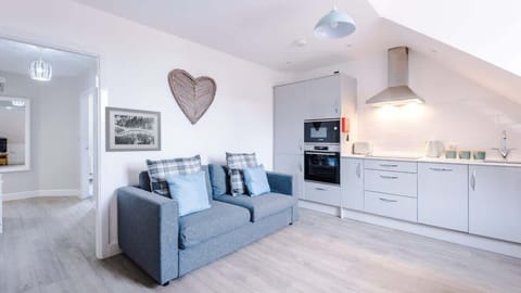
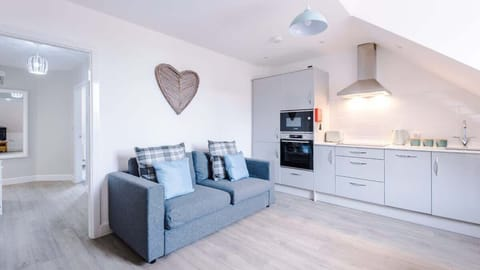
- wall art (135, 130)
